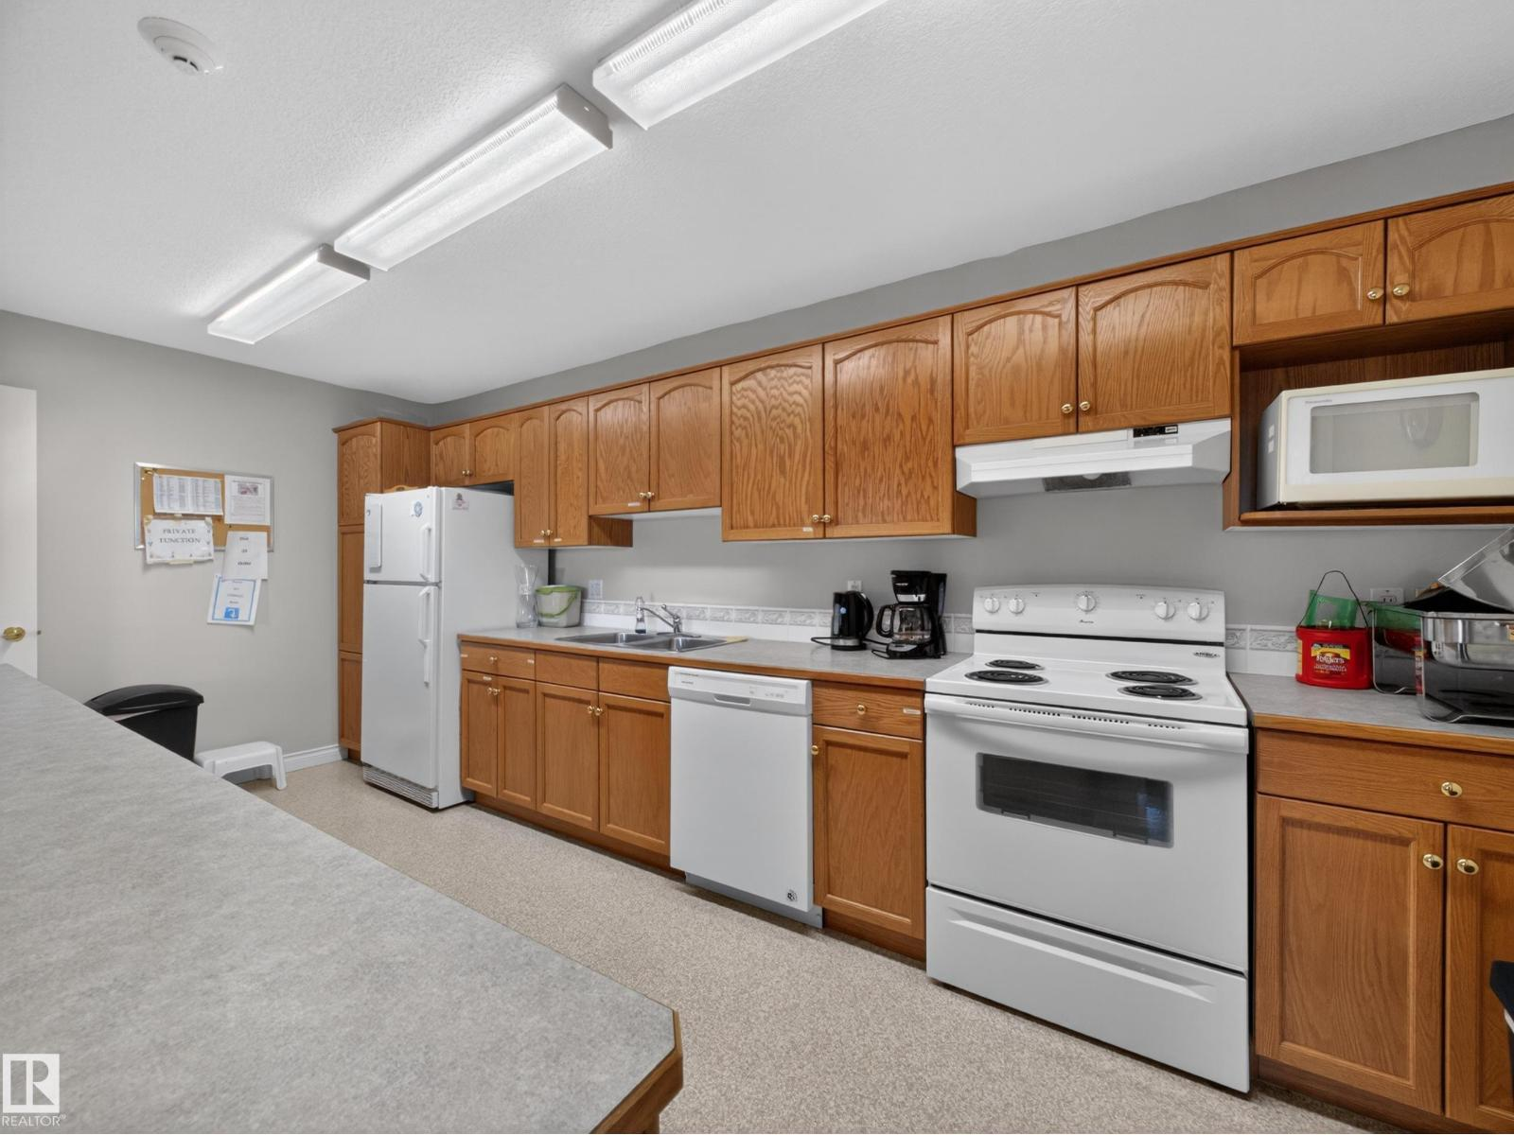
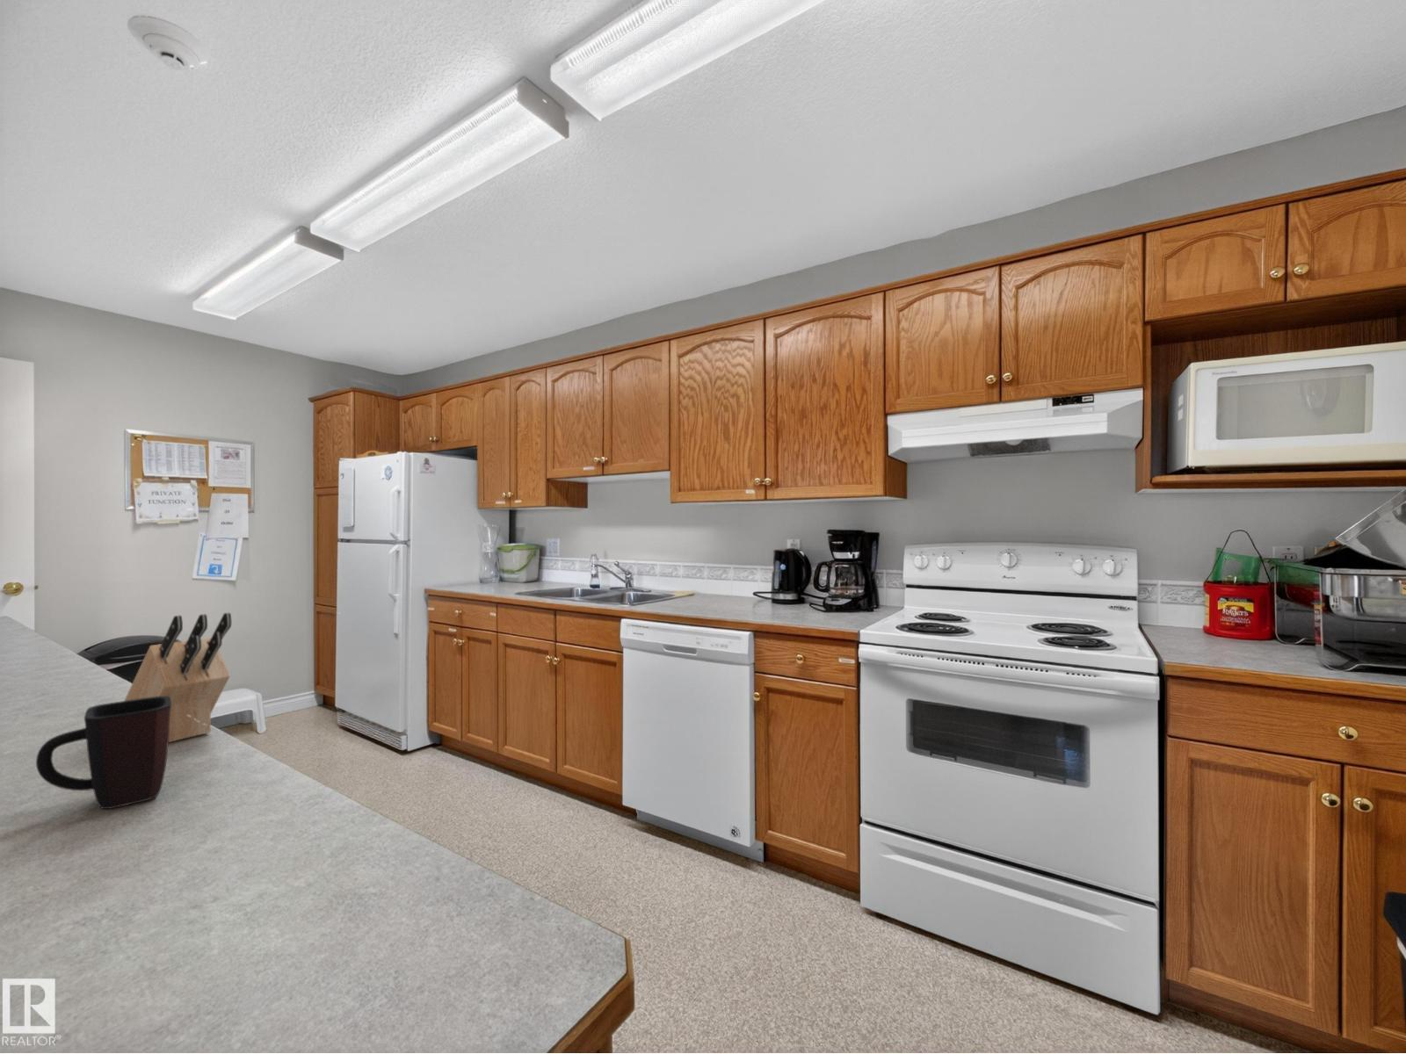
+ knife block (176, 670)
+ mug (114, 755)
